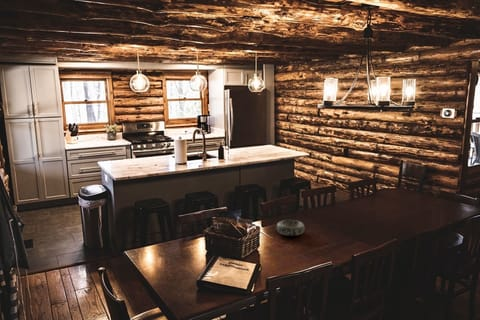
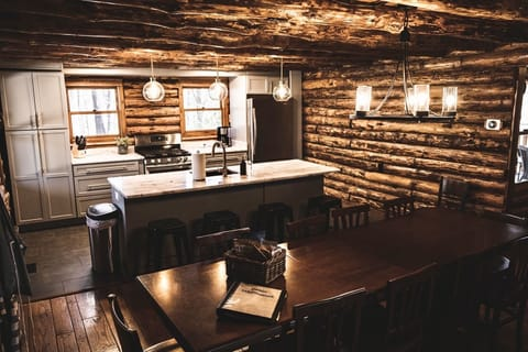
- decorative bowl (290, 227)
